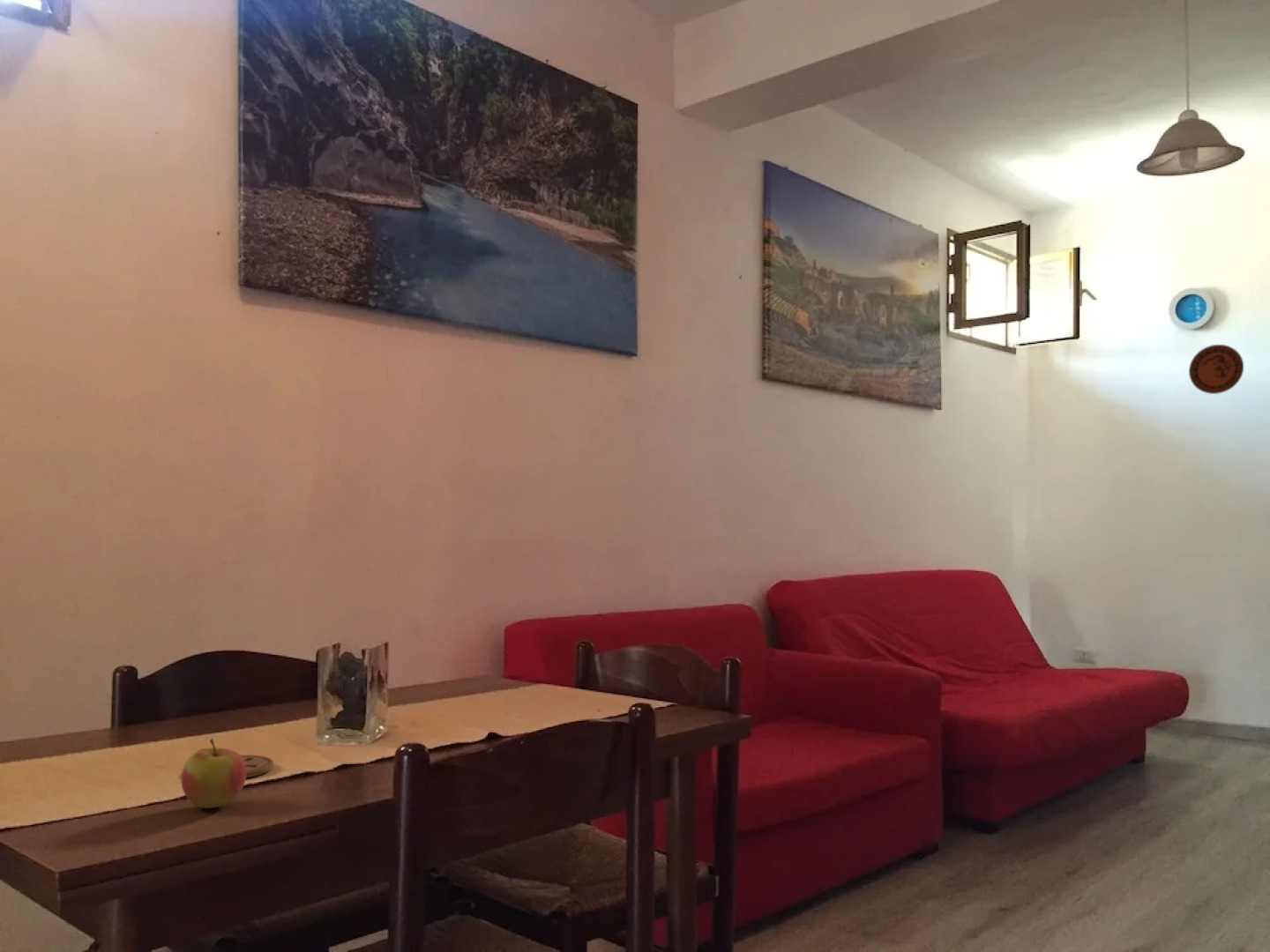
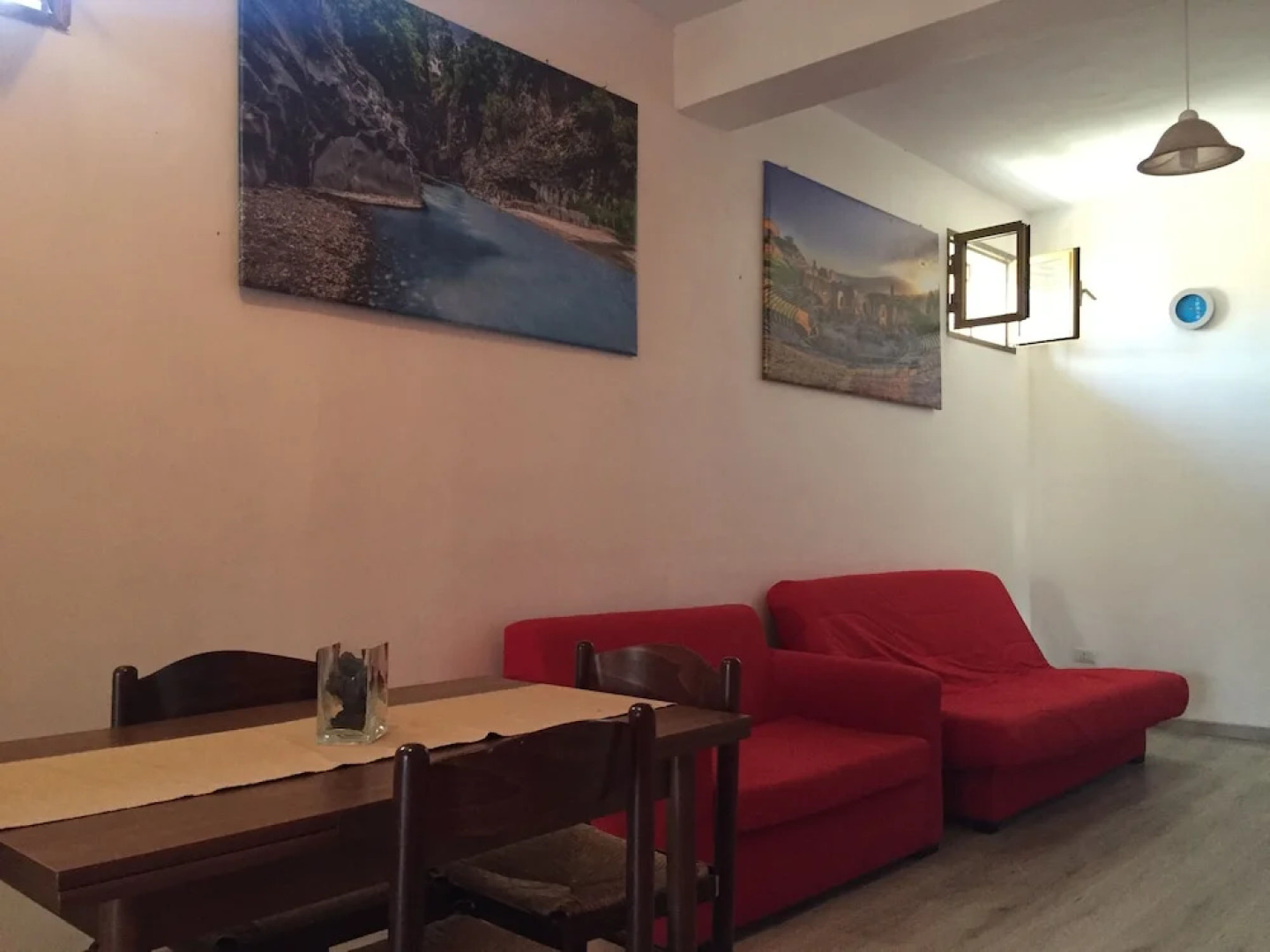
- apple (214, 770)
- decorative plate (1215, 368)
- coaster (244, 762)
